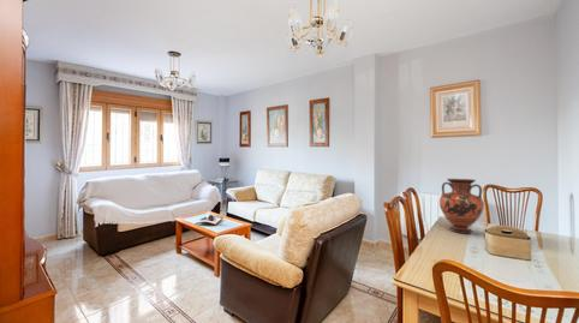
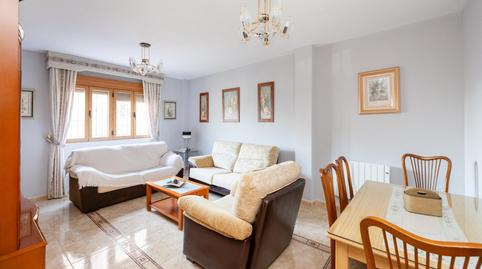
- vase (460, 204)
